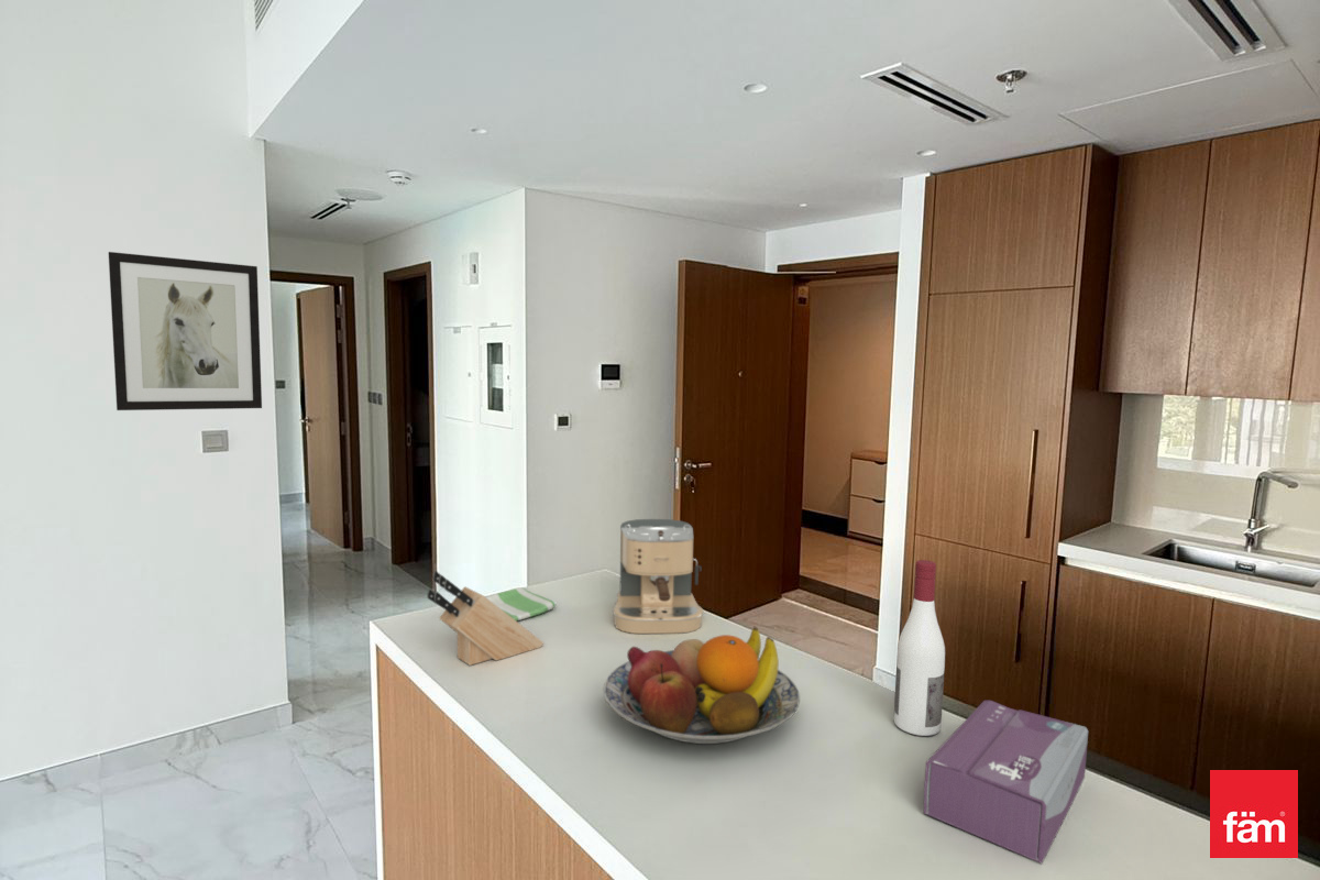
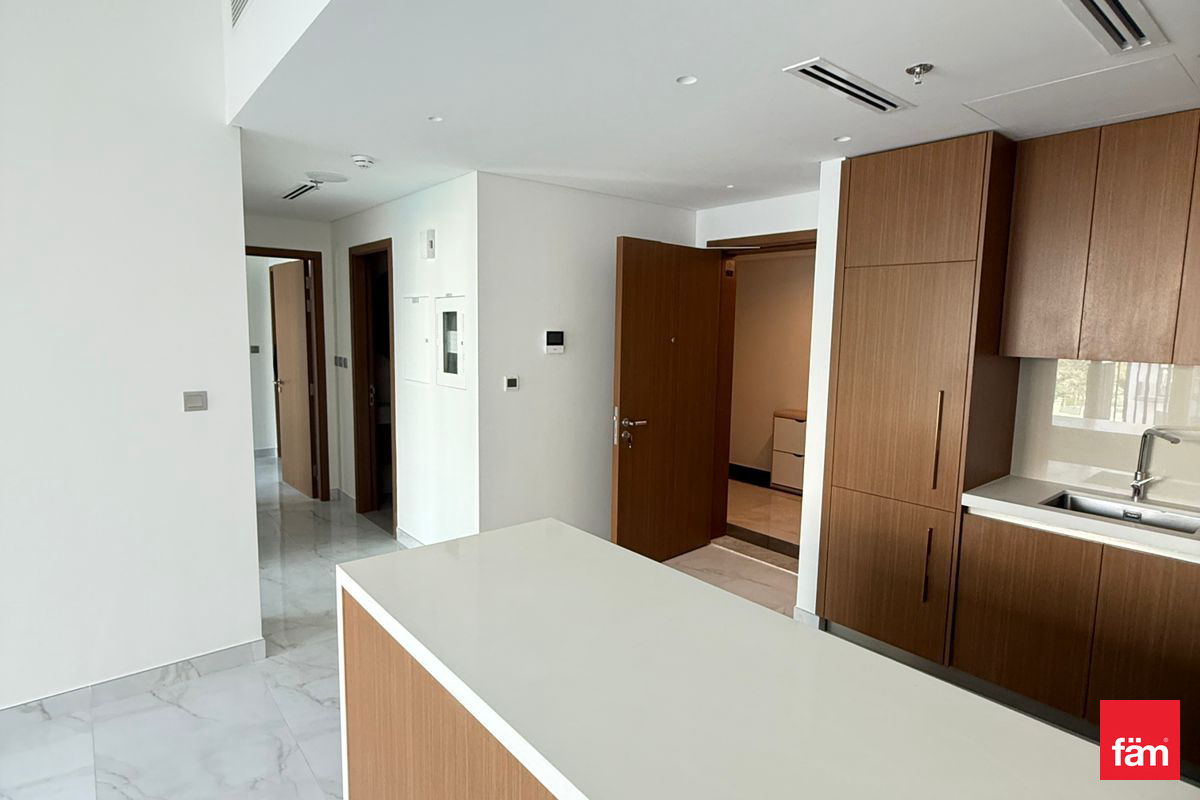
- dish towel (502, 606)
- fruit bowl (701, 679)
- wall art (189, 334)
- tissue box (1009, 768)
- knife block (485, 610)
- coffee maker (658, 573)
- alcohol (921, 645)
